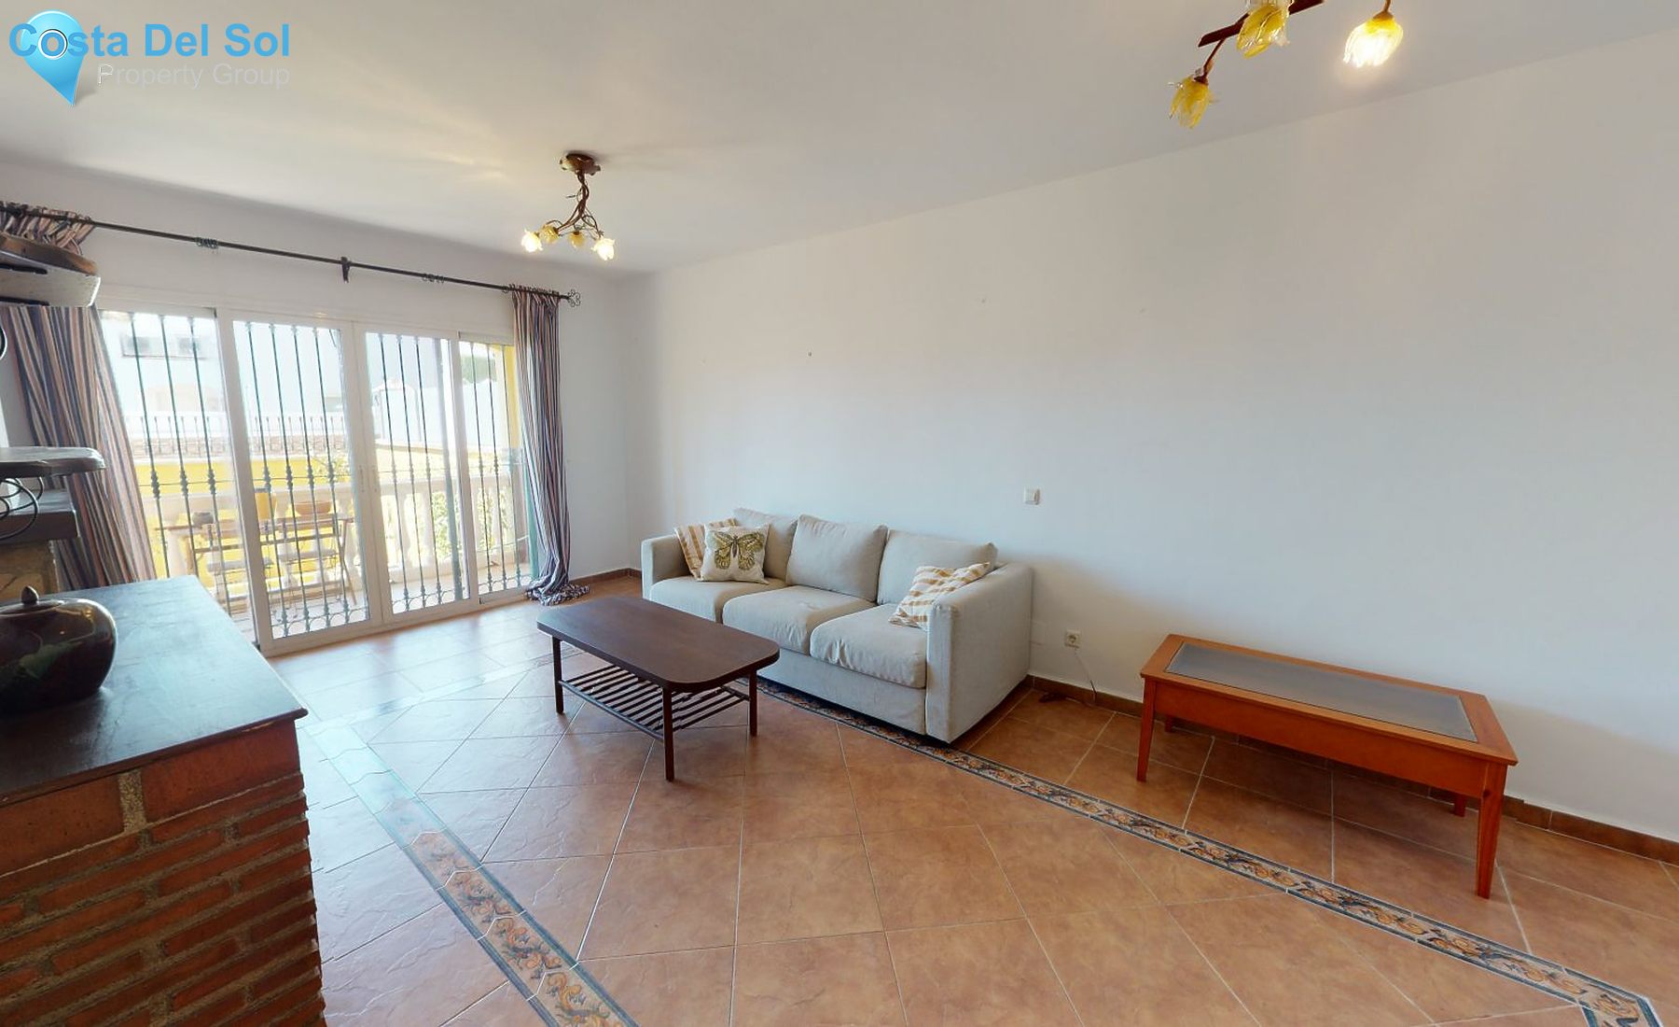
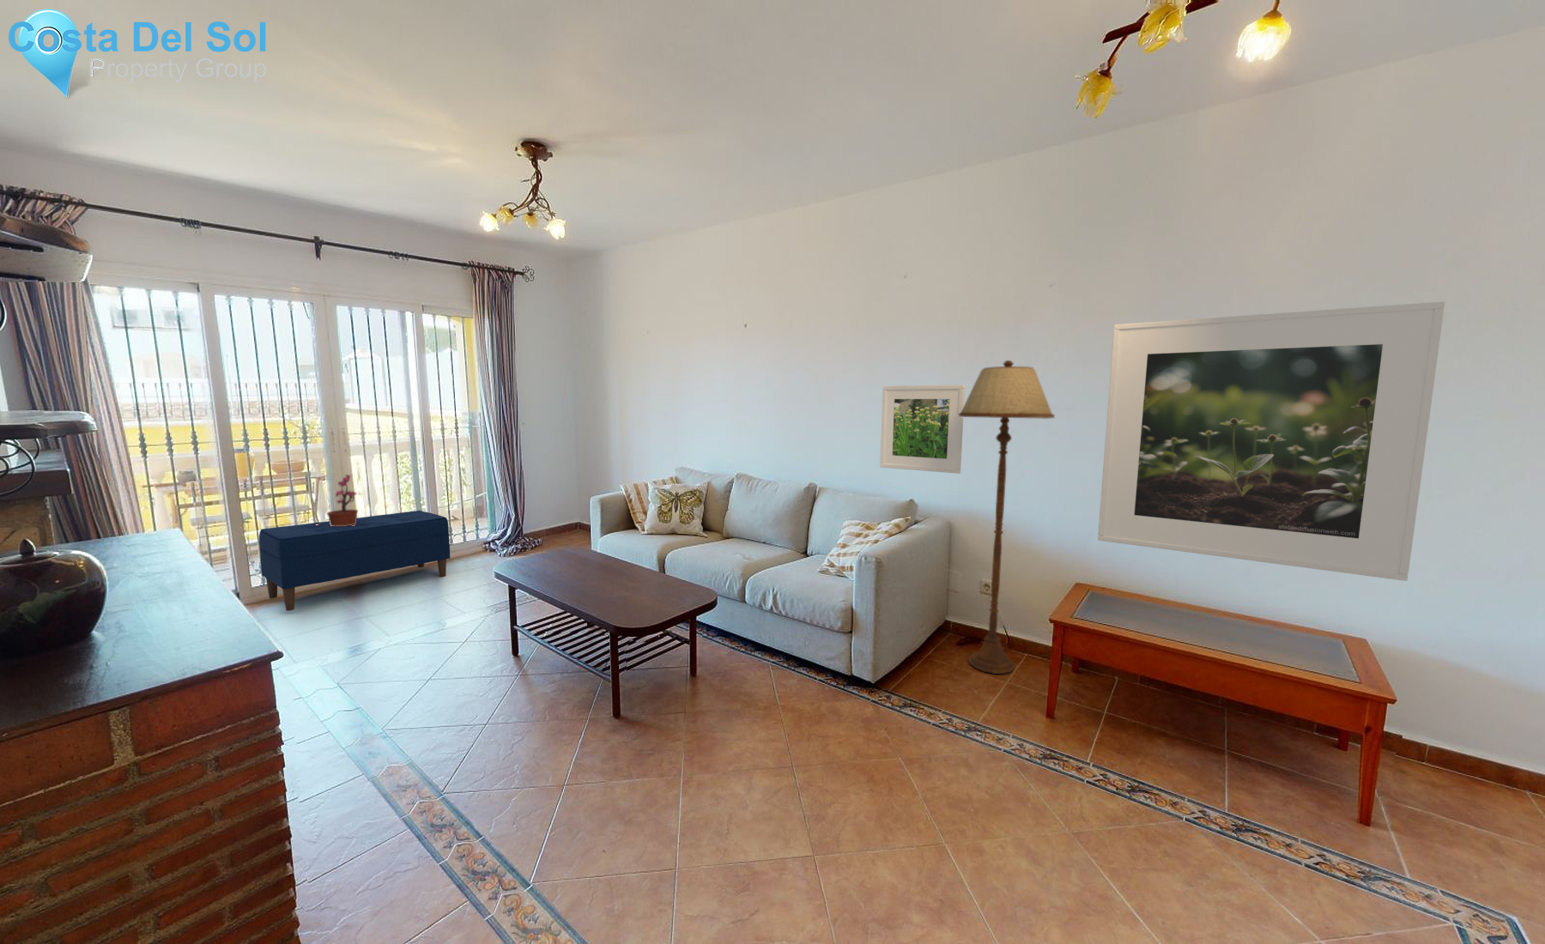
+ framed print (1245, 439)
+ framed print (920, 428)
+ bench (361, 555)
+ potted plant (338, 501)
+ floor lamp (999, 516)
